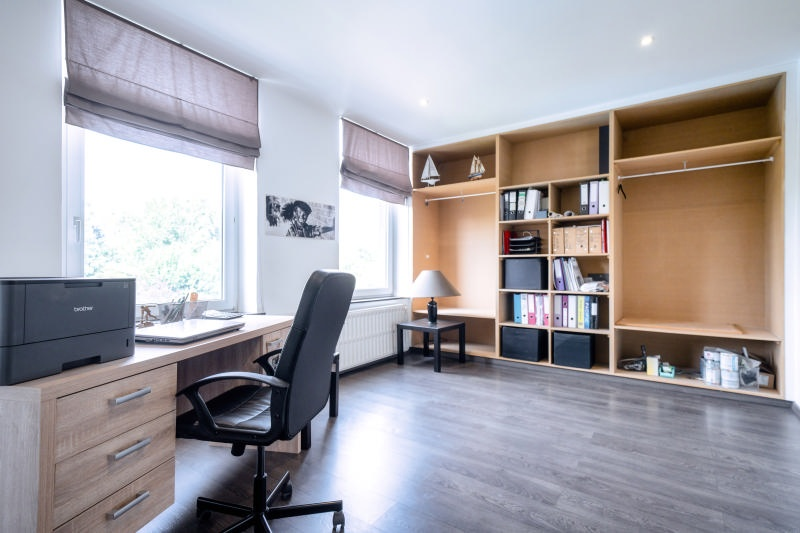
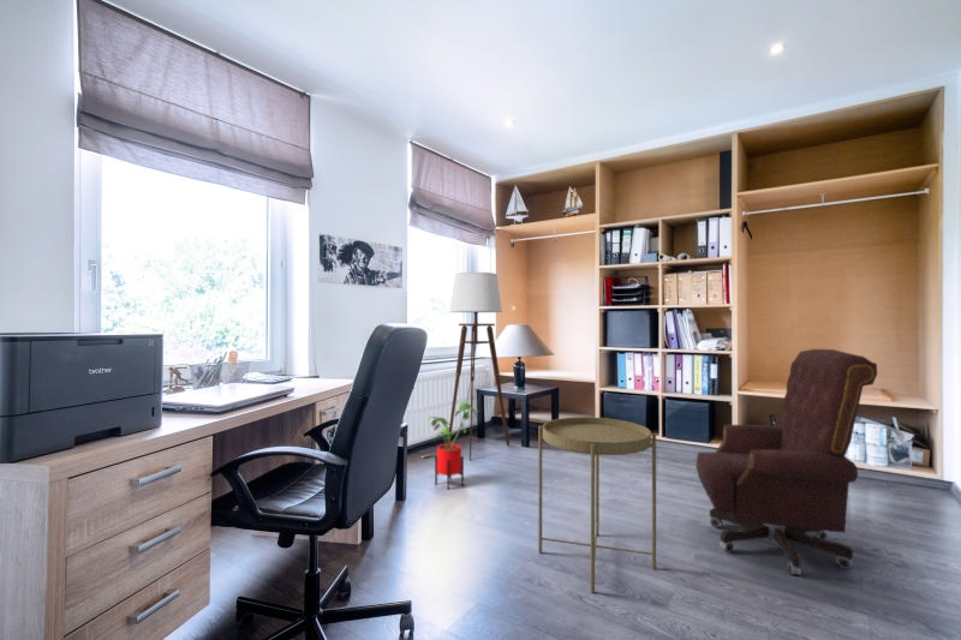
+ side table (596, 494)
+ office chair (774, 445)
+ floor lamp (461, 361)
+ house plant (452, 442)
